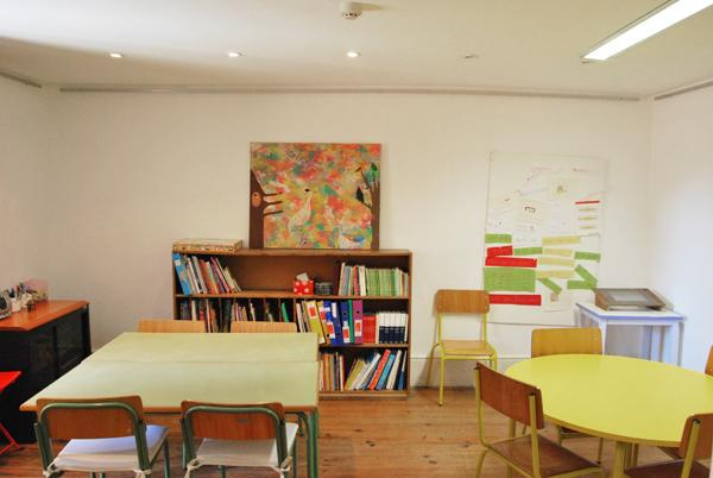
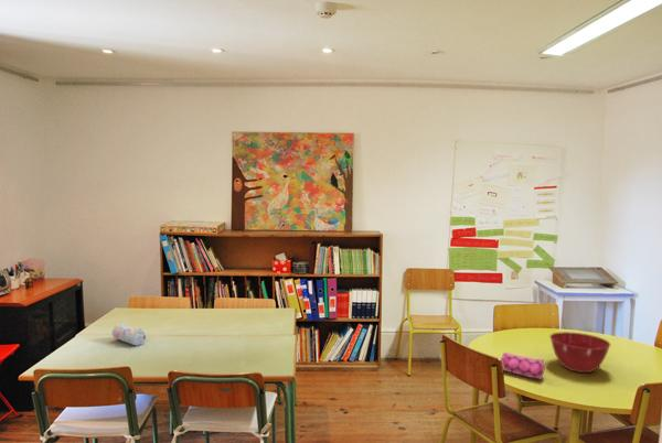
+ pencil case (128, 334)
+ mixing bowl (578, 354)
+ pencil case (522, 364)
